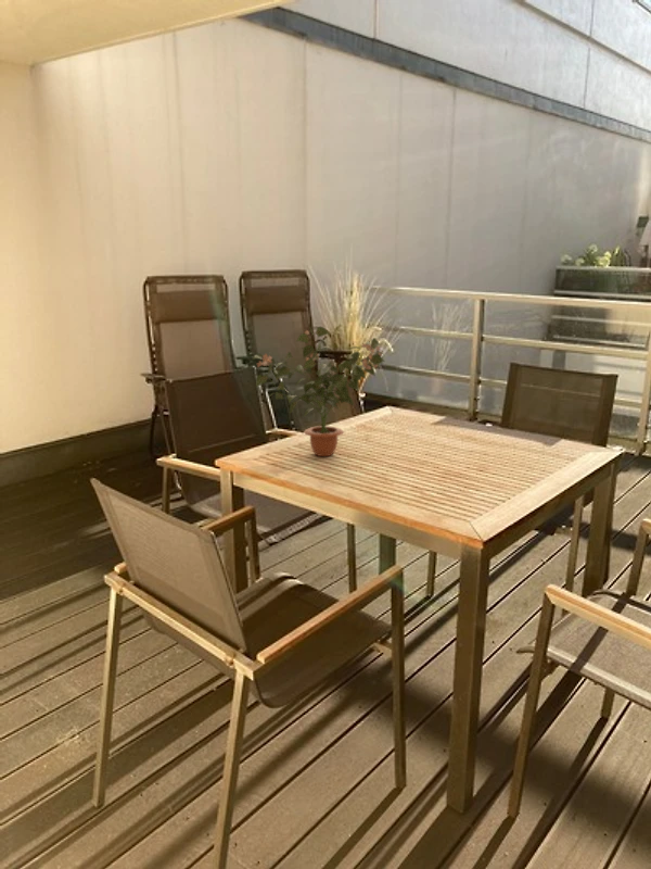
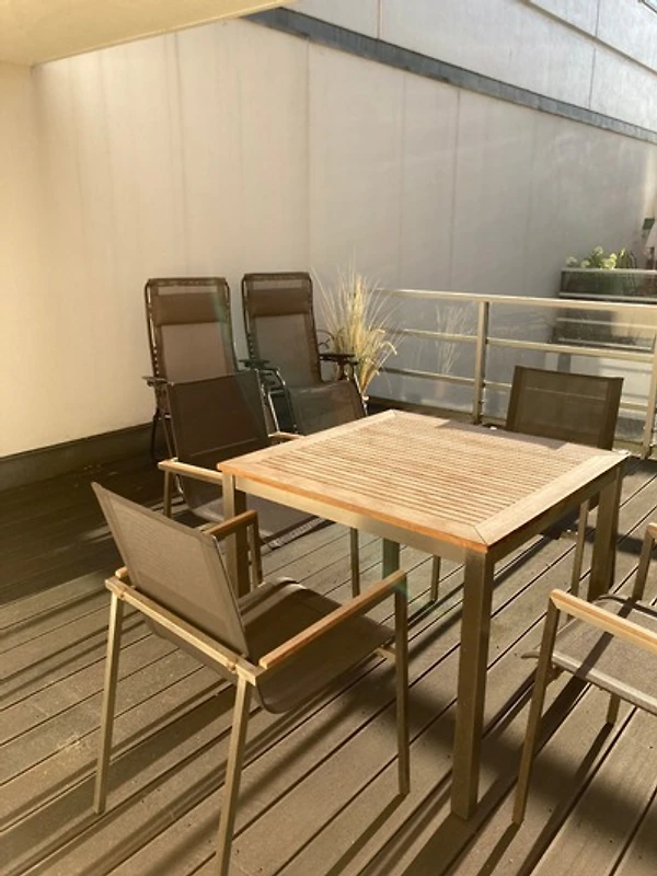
- potted plant (322, 392)
